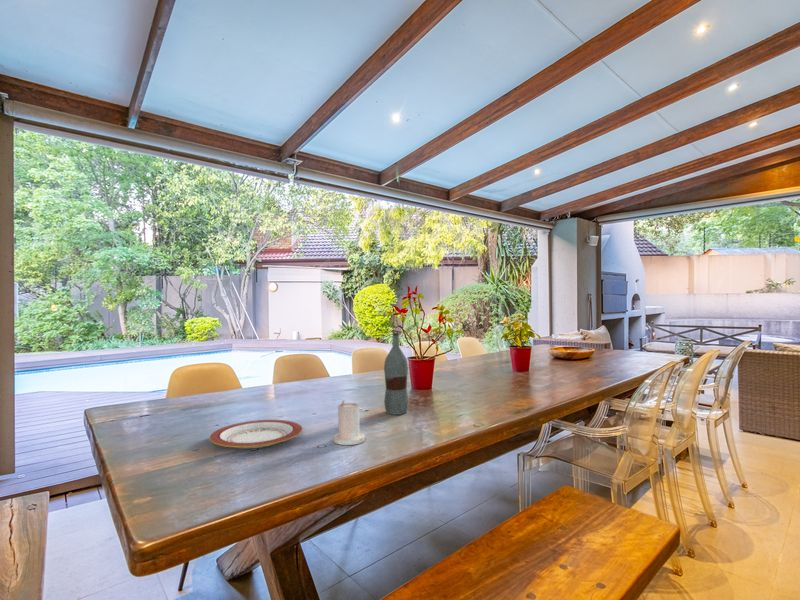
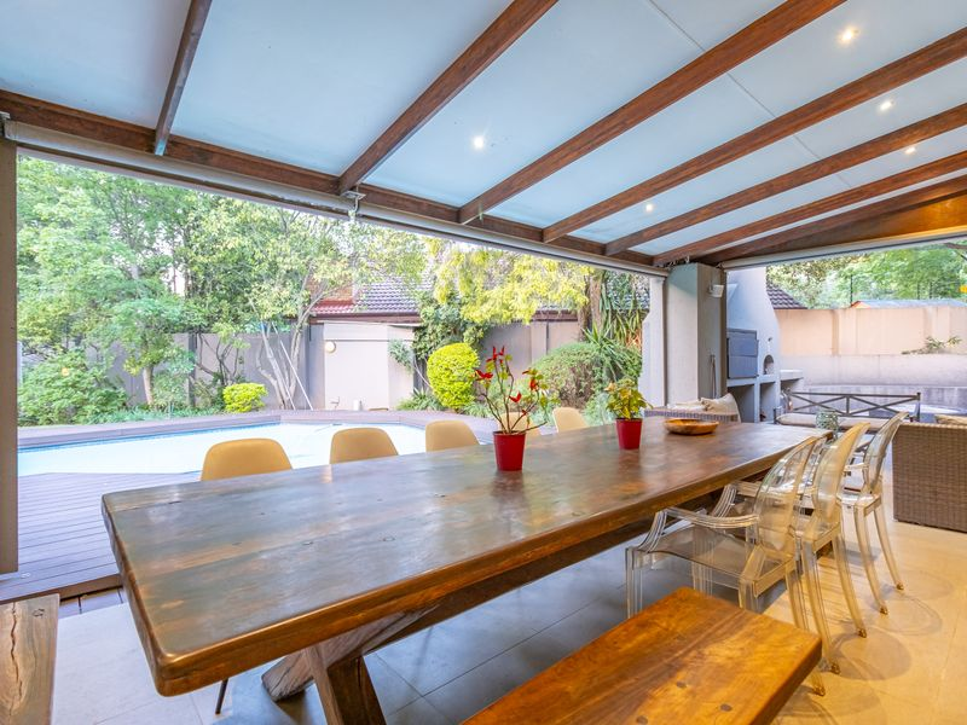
- bottle (396, 372)
- plate (257, 435)
- candle (349, 420)
